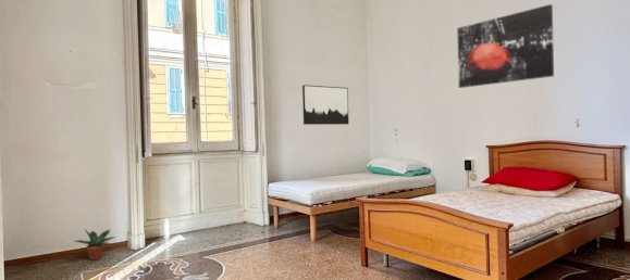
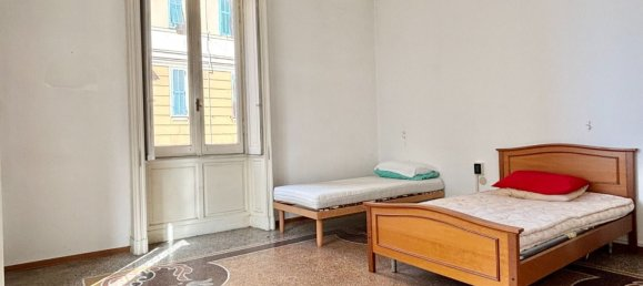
- wall art (501, 50)
- potted plant (95, 243)
- wall art (326, 105)
